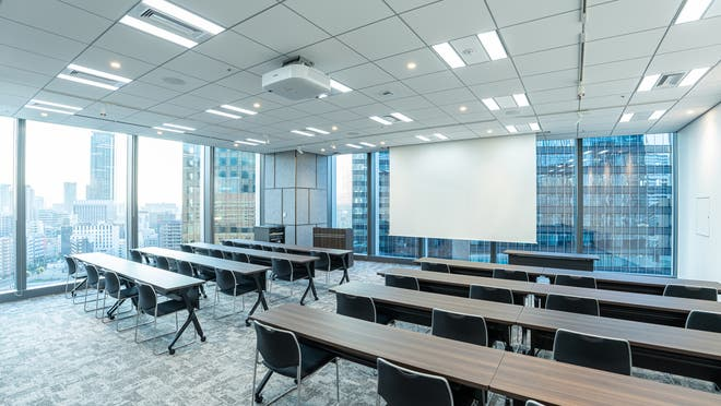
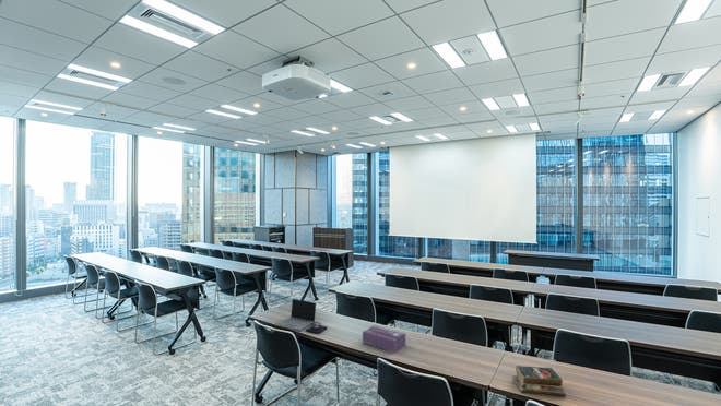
+ book (537, 379)
+ laptop computer (304, 315)
+ tissue box (383, 337)
